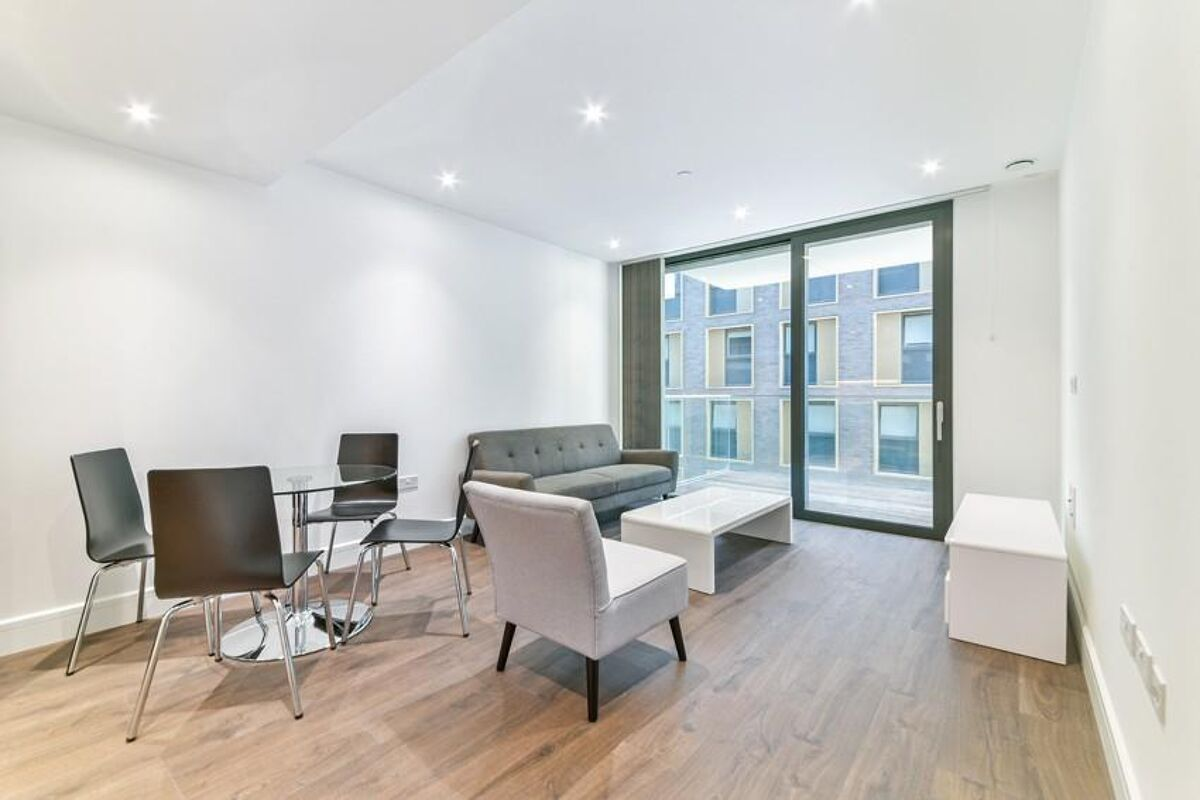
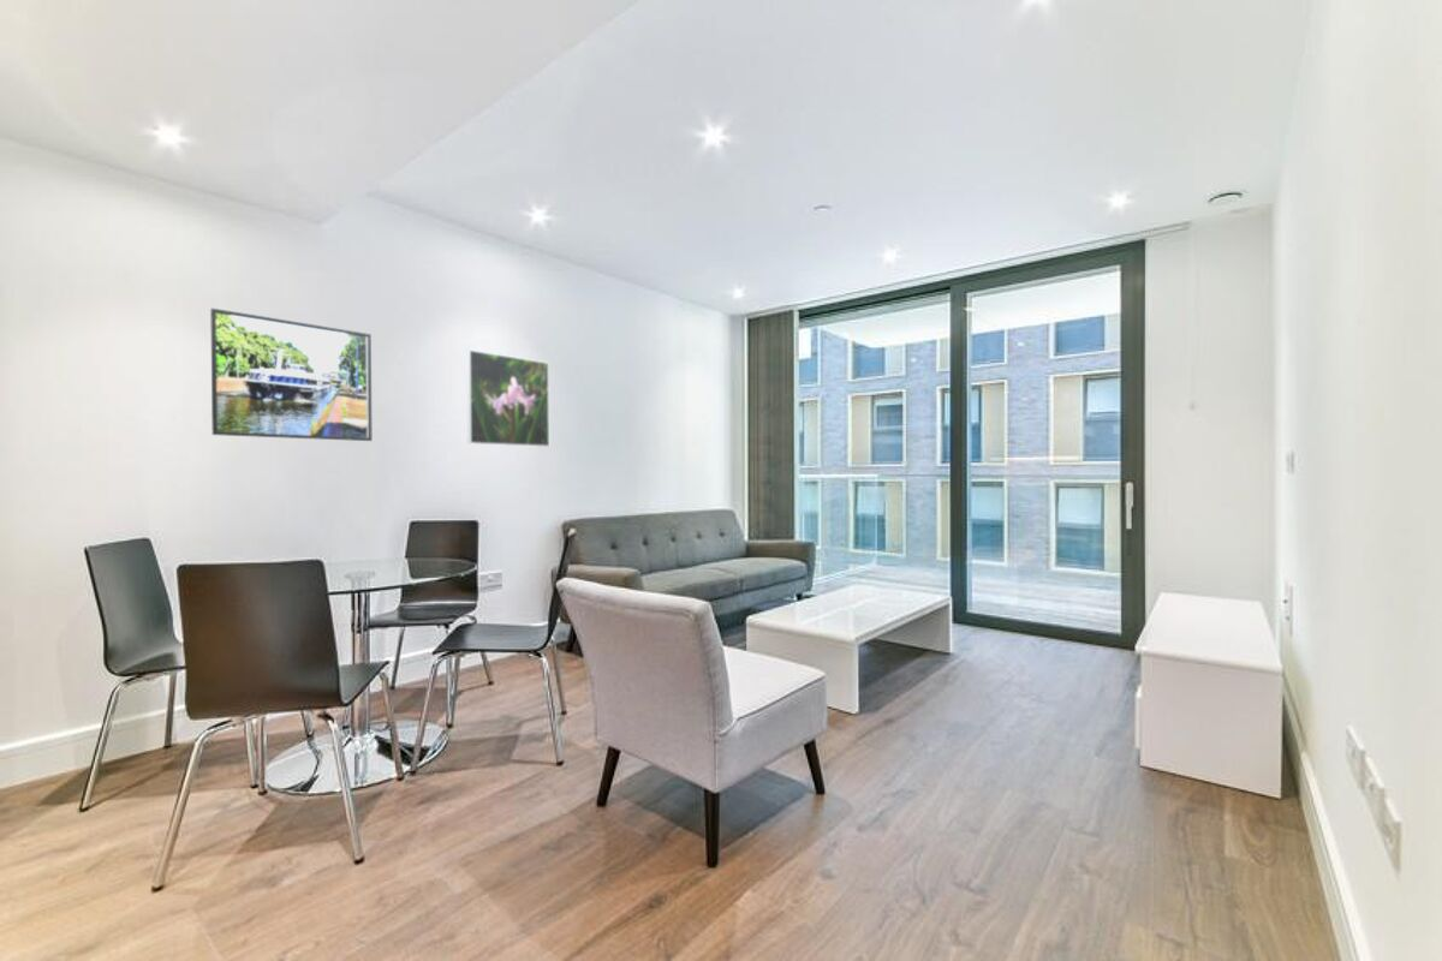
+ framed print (298, 380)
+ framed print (510, 400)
